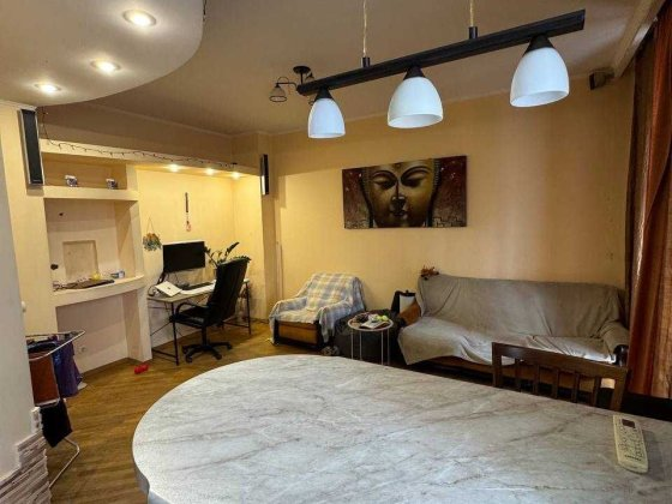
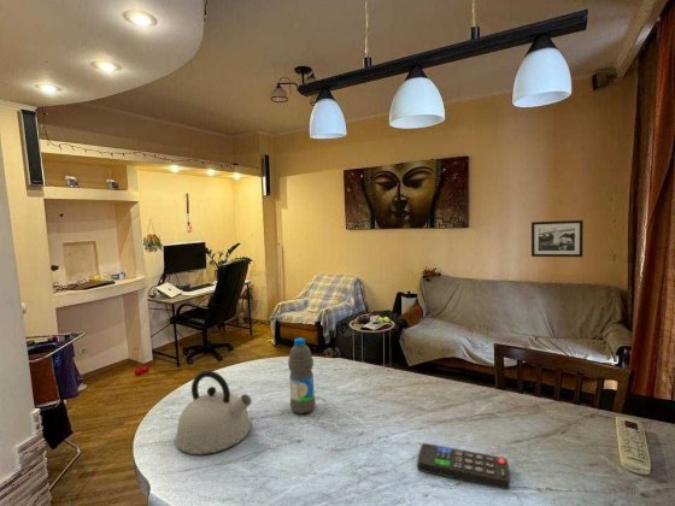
+ kettle (215, 401)
+ picture frame (556, 239)
+ water bottle (301, 373)
+ remote control (462, 463)
